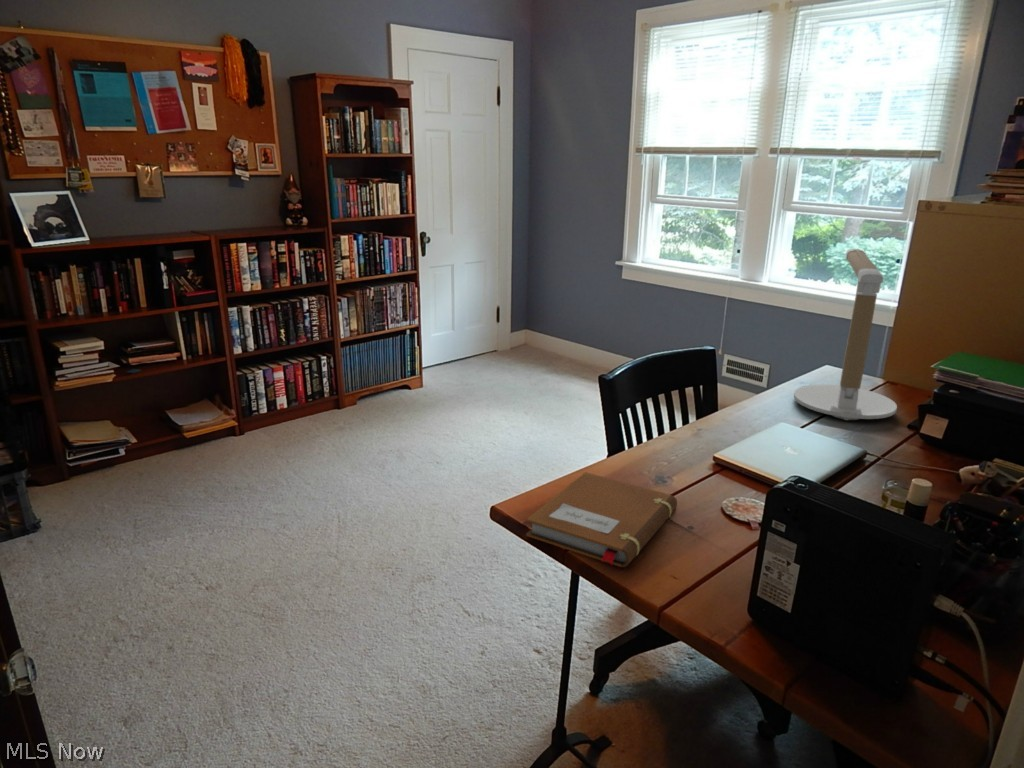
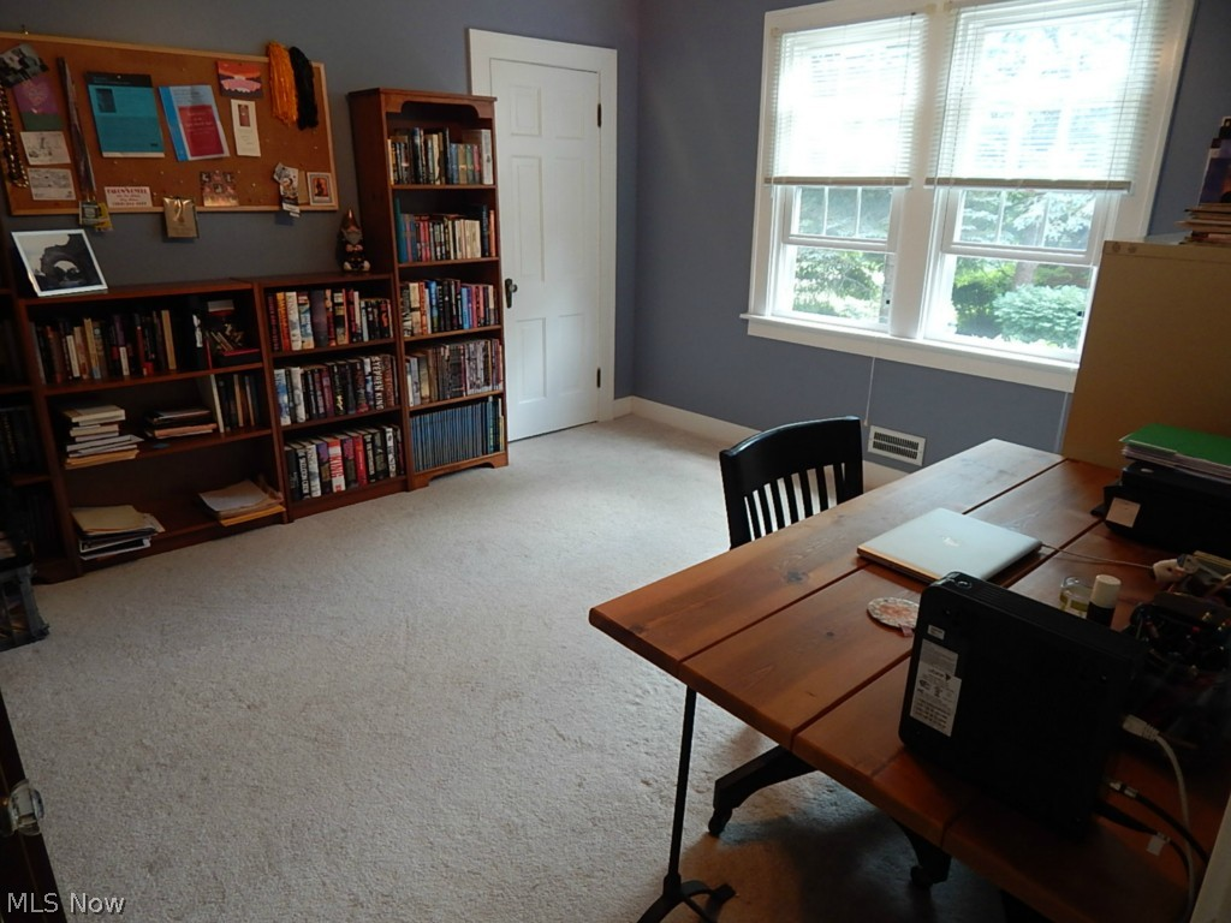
- notebook (603, 516)
- desk lamp (851, 329)
